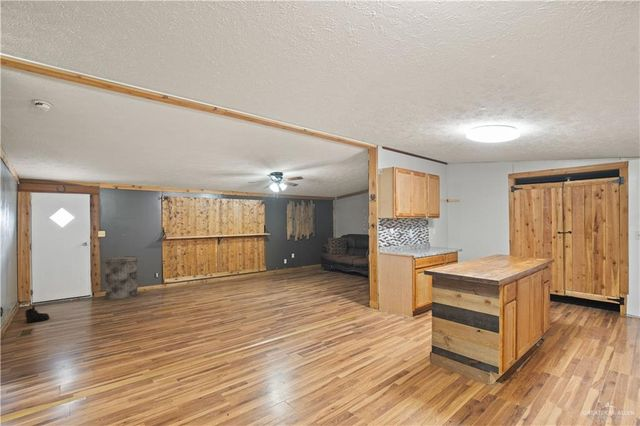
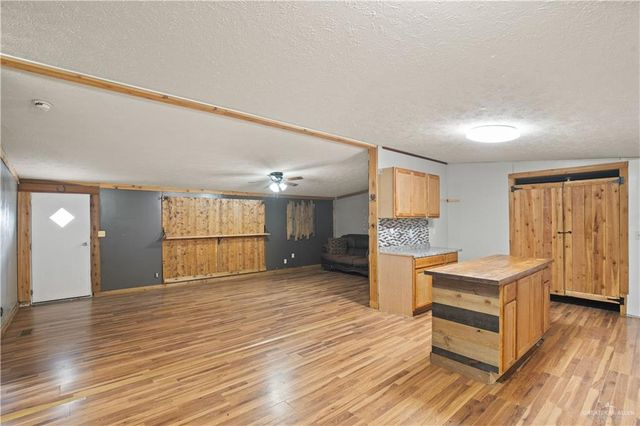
- trash can (121, 275)
- boots (37, 313)
